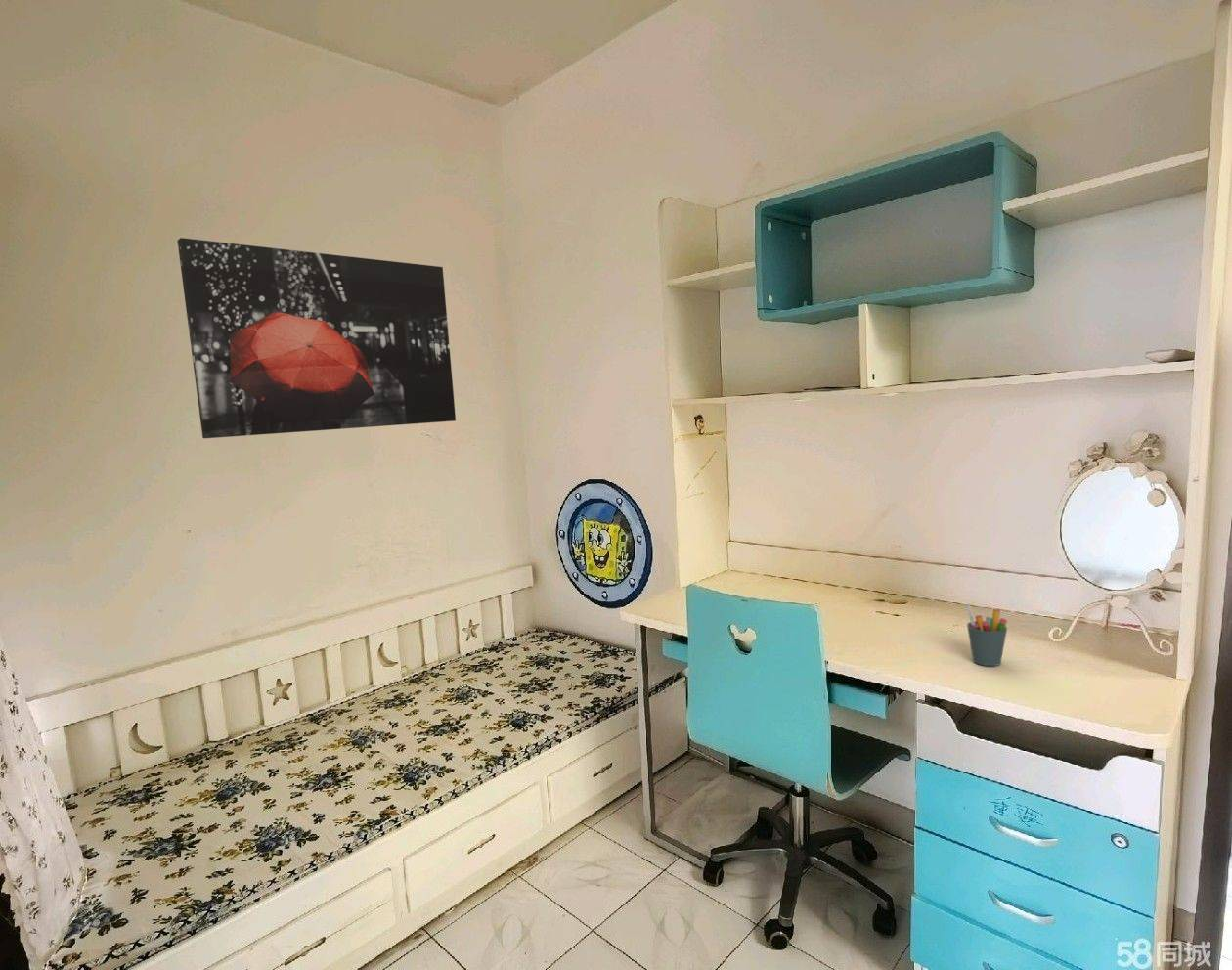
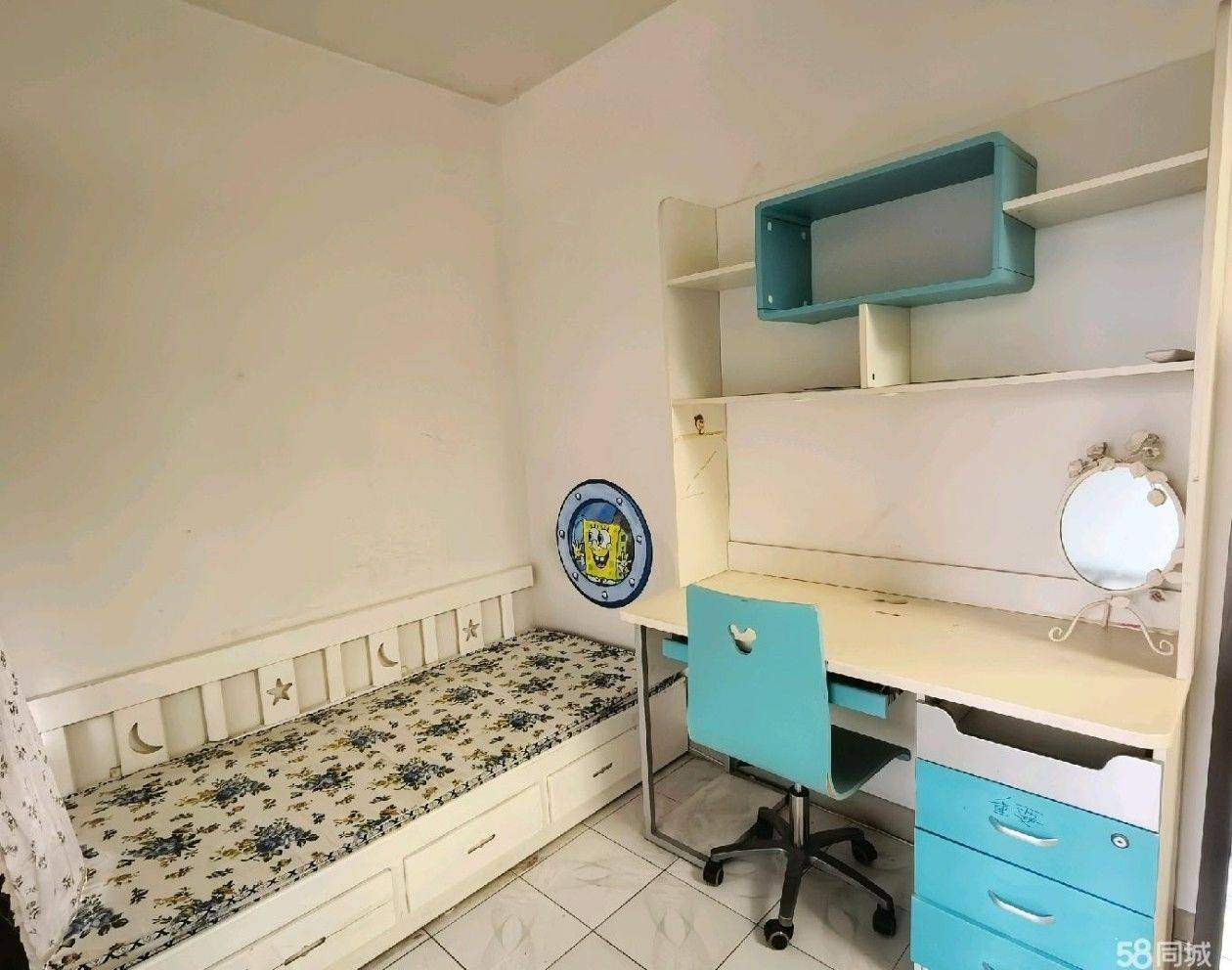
- wall art (335, 342)
- pen holder (987, 634)
